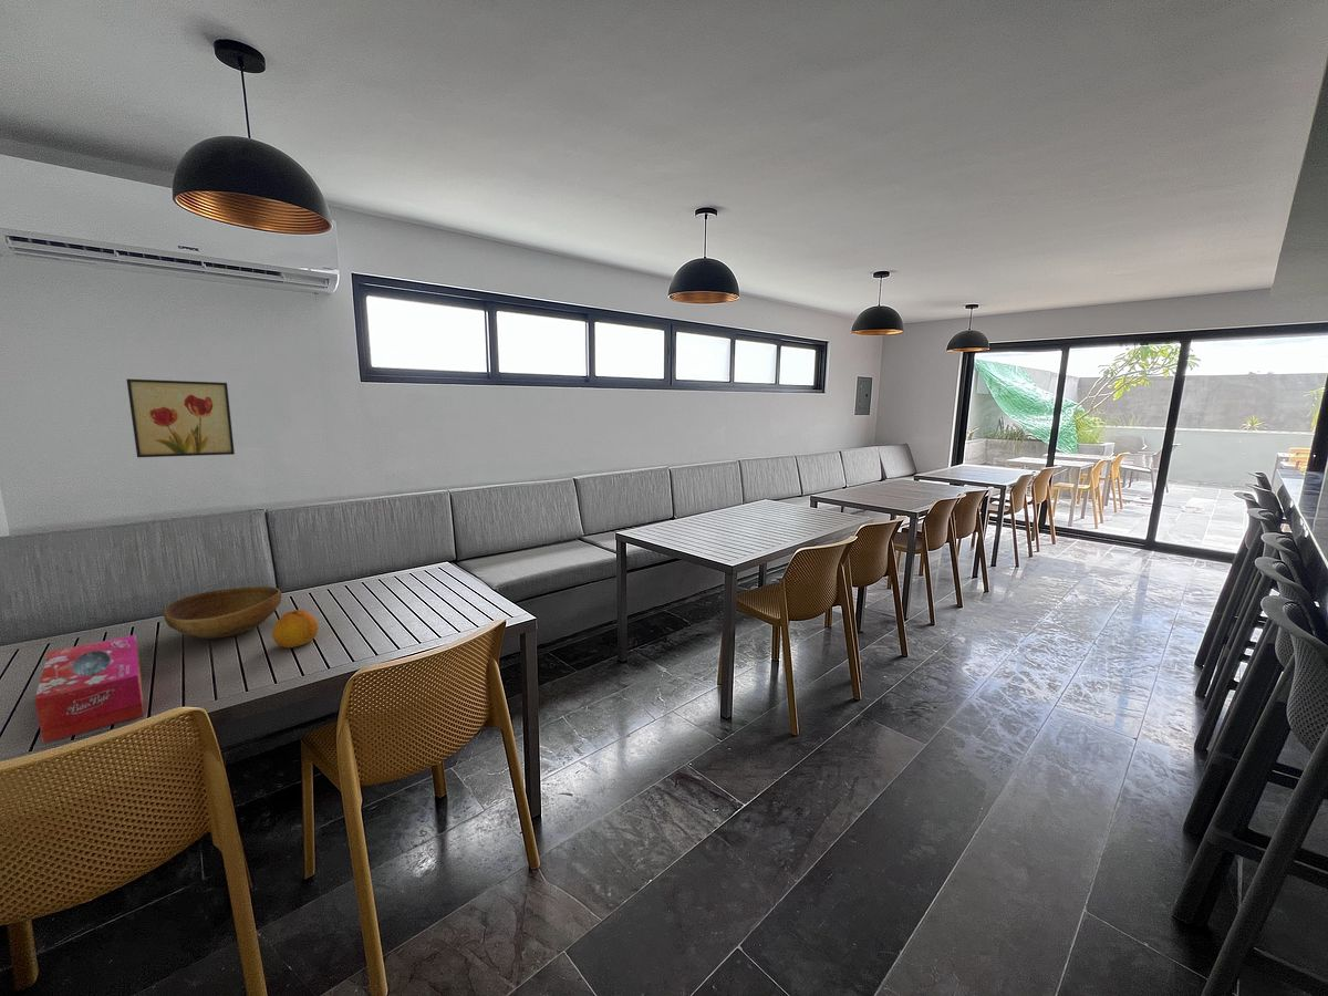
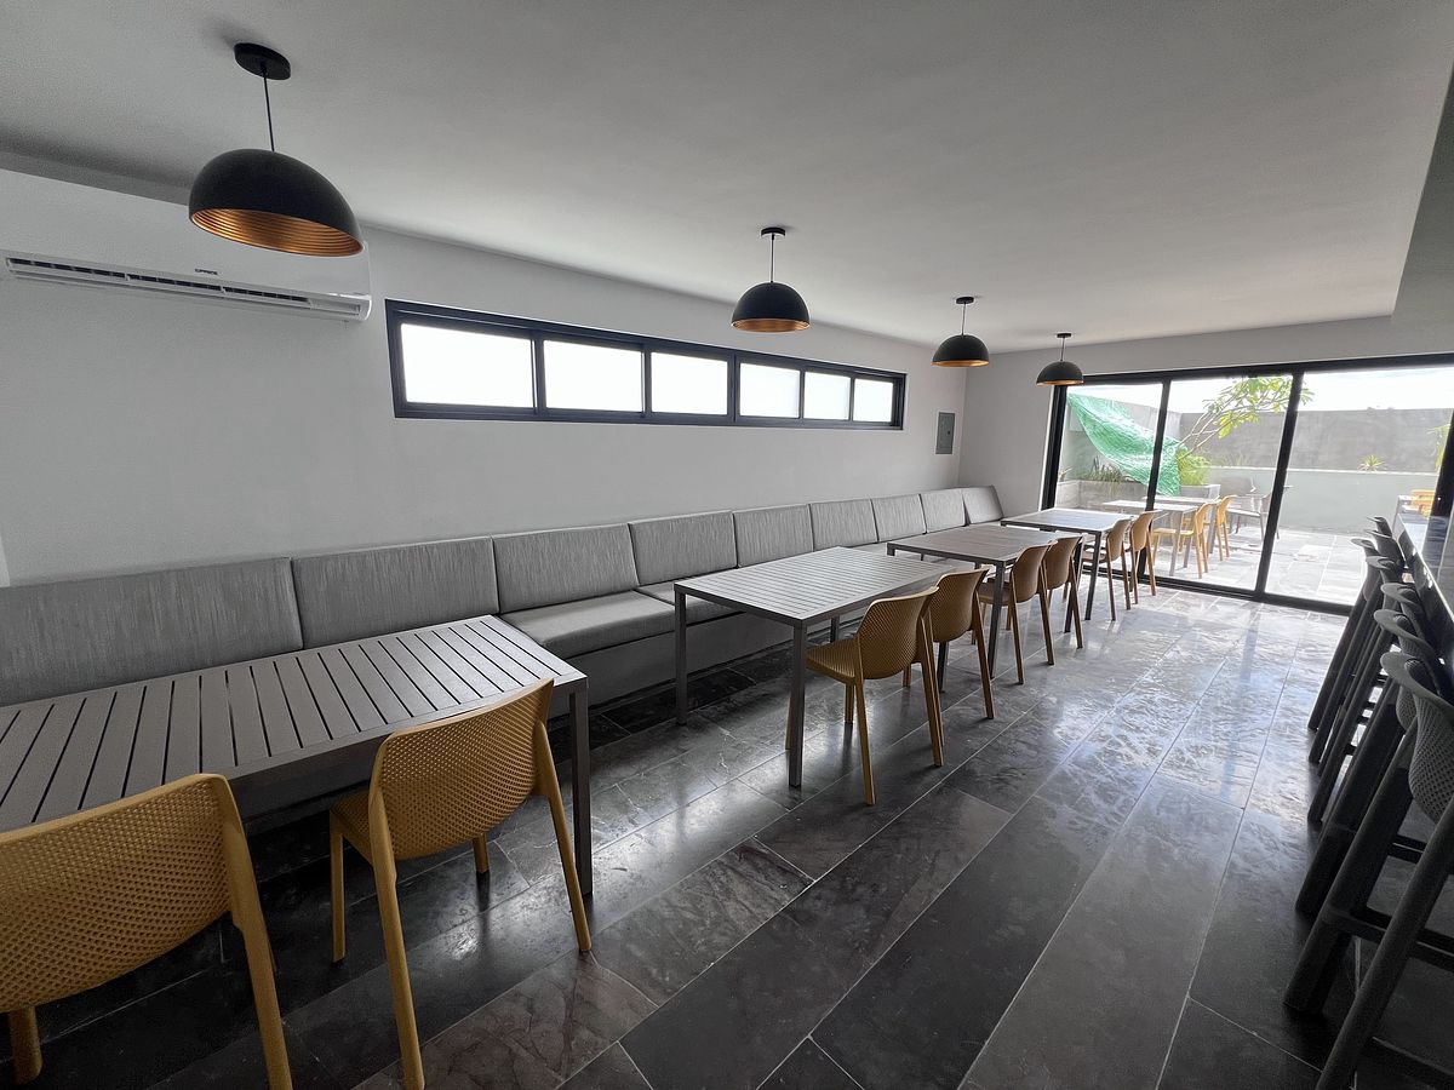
- tissue box (94, 683)
- wall art (183, 418)
- fruit (295, 626)
- bowl (226, 614)
